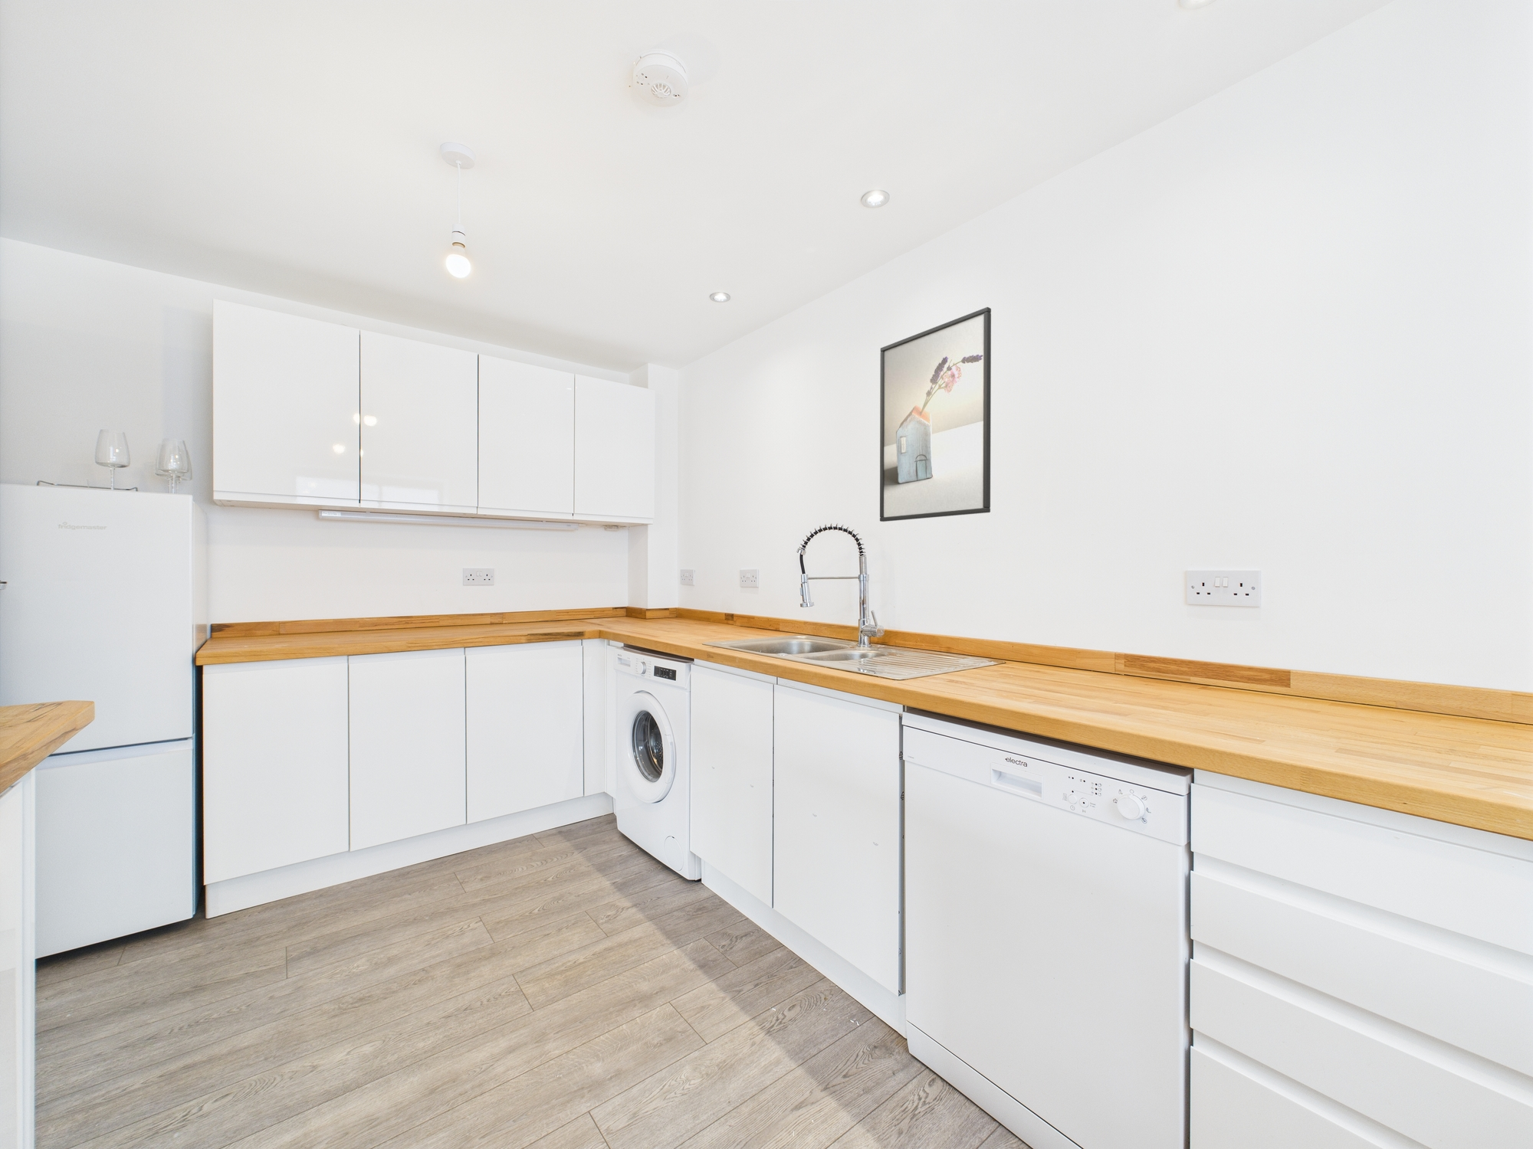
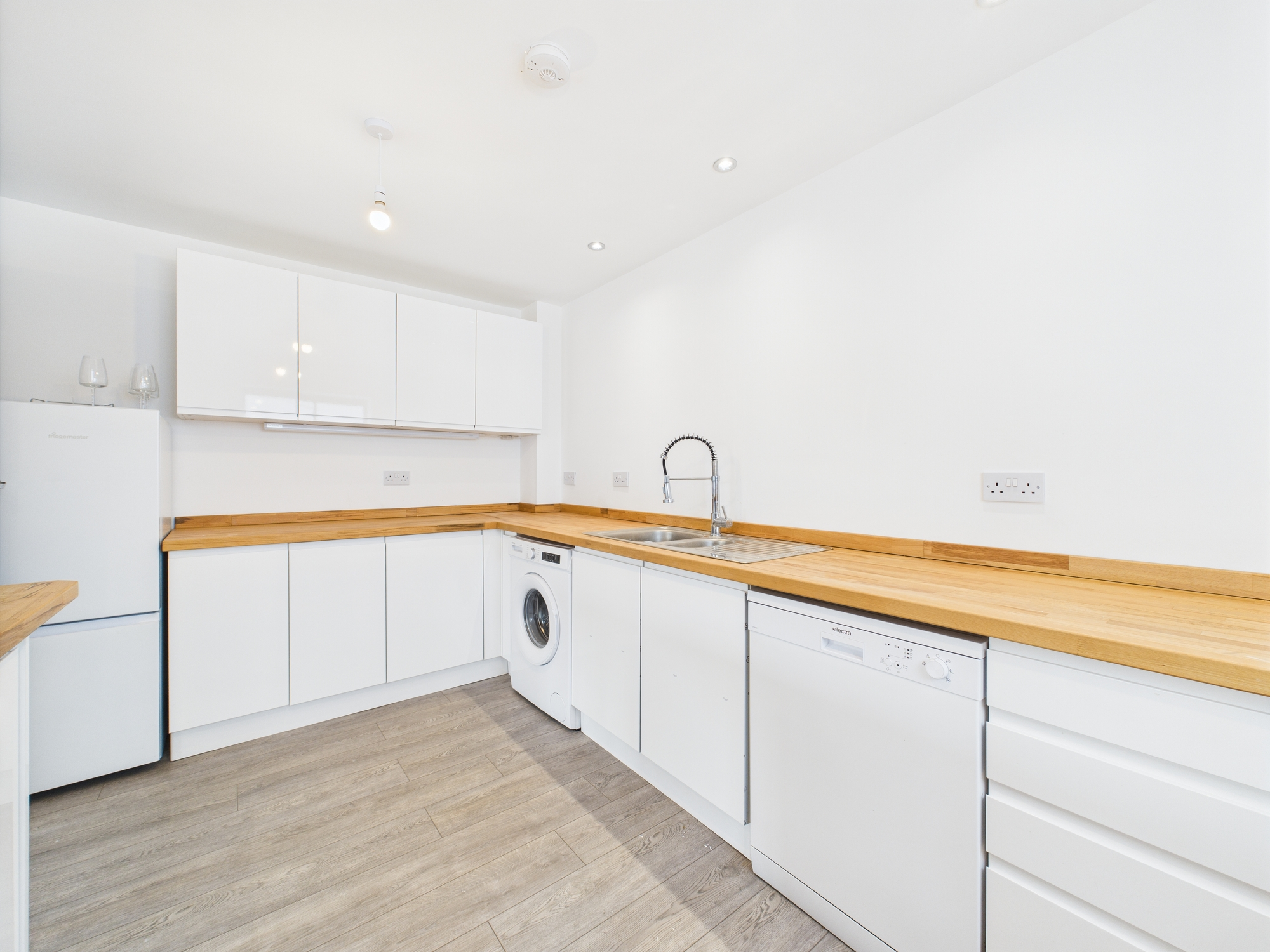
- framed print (931, 422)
